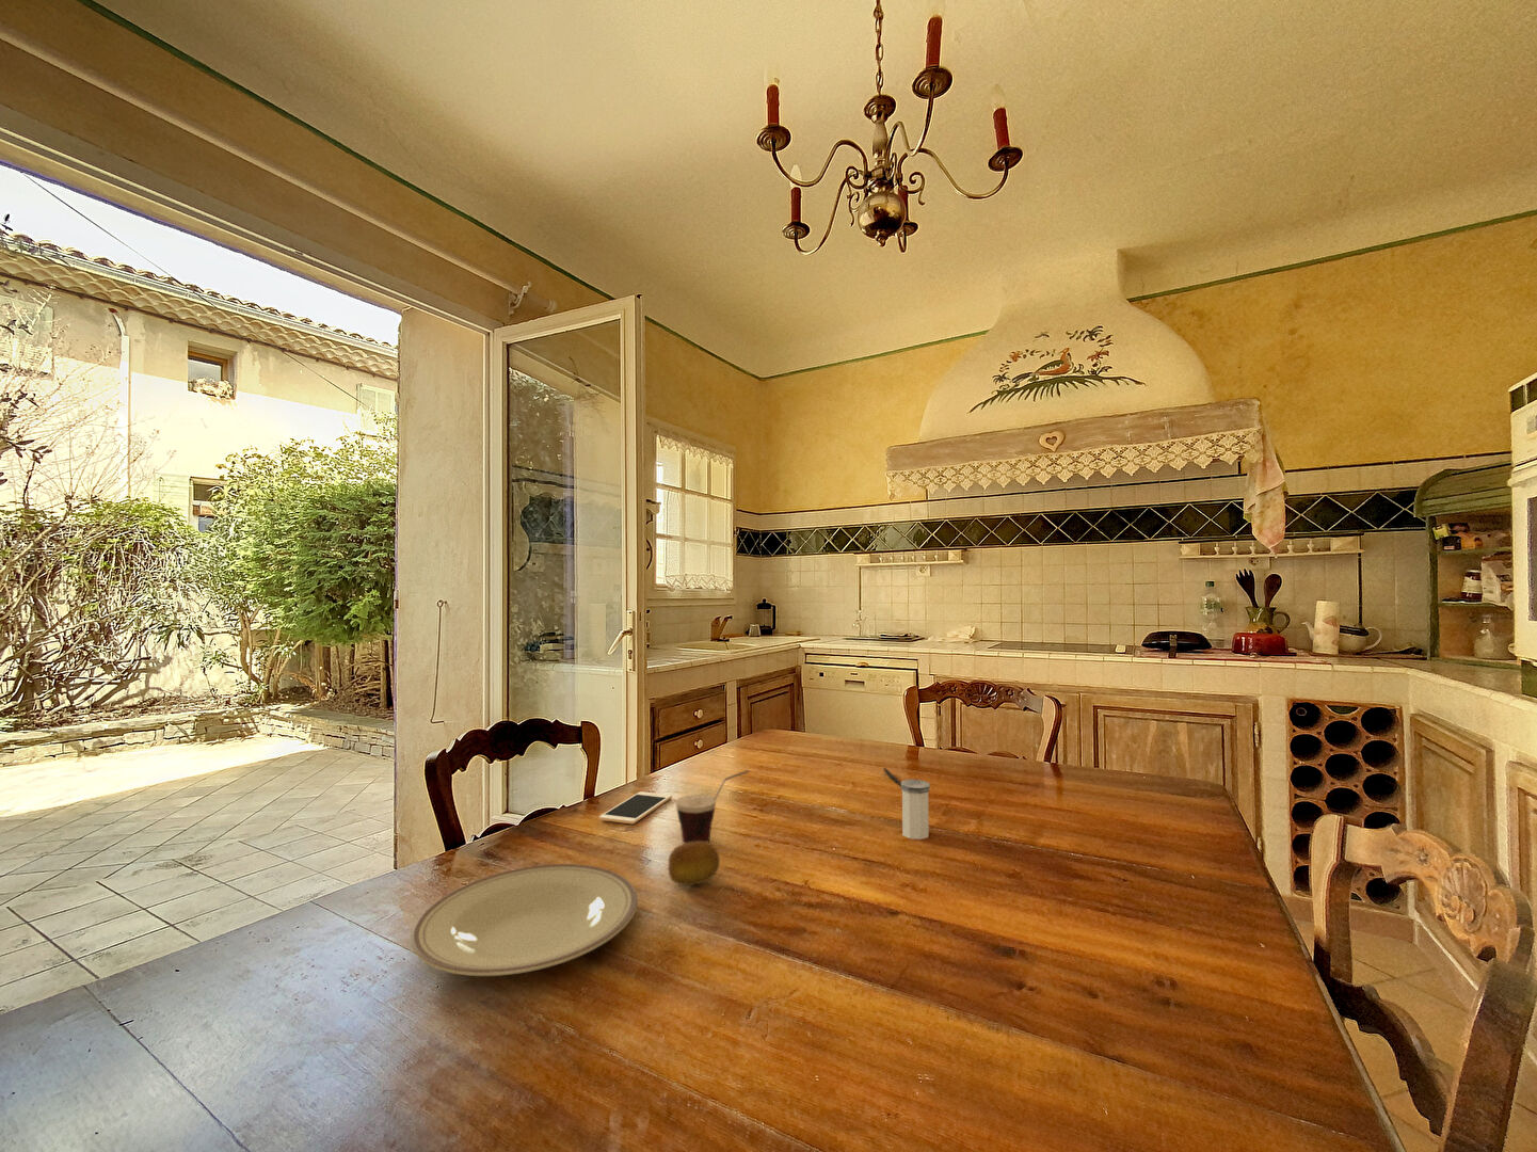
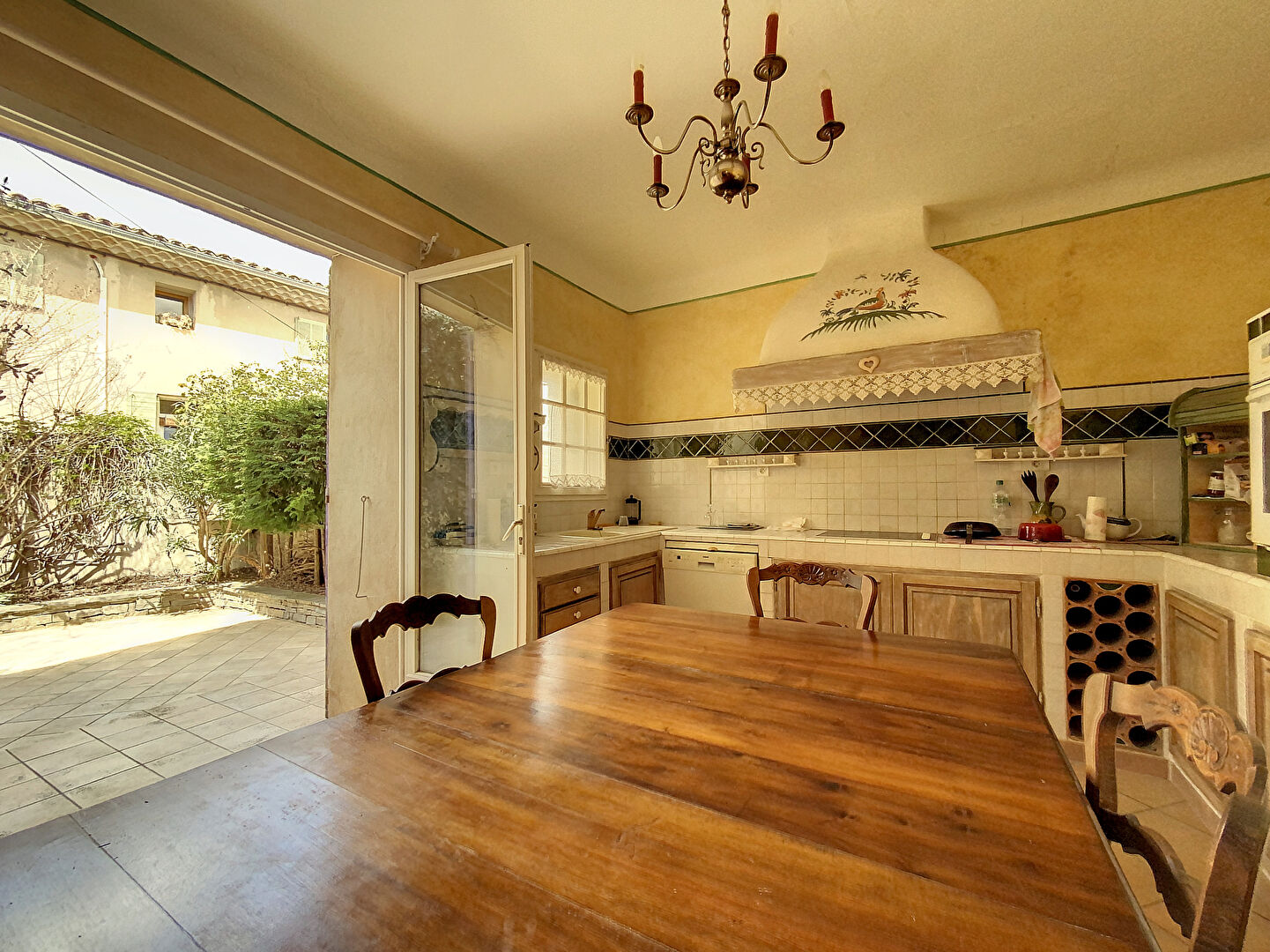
- plate (530, 922)
- cup (713, 806)
- pen (894, 778)
- cell phone (637, 806)
- fruit (693, 862)
- salt shaker (915, 808)
